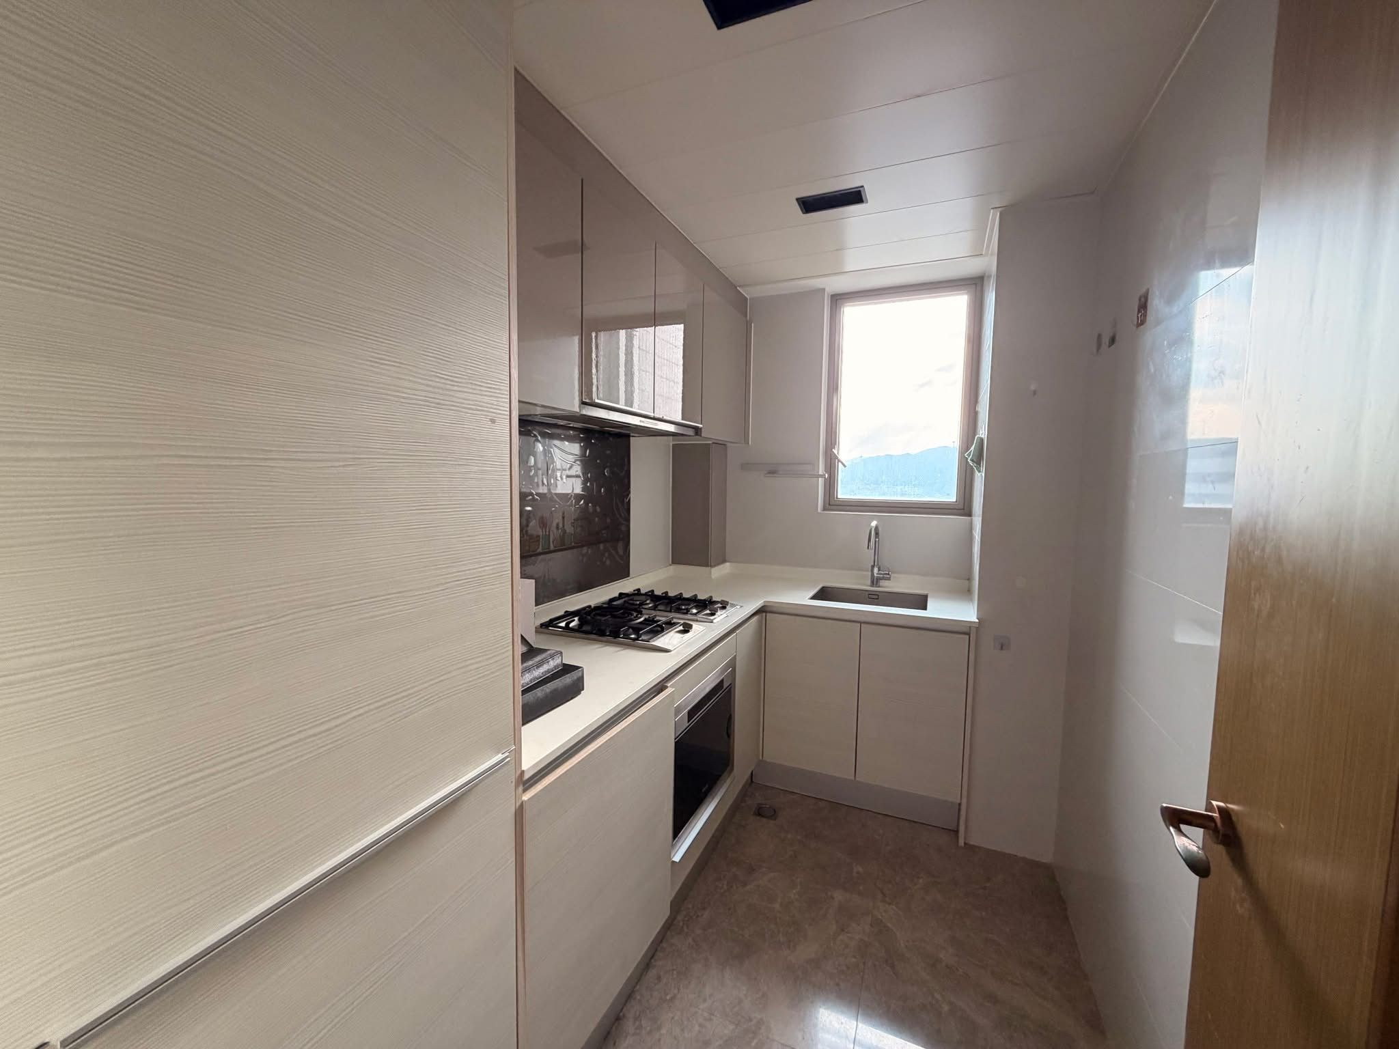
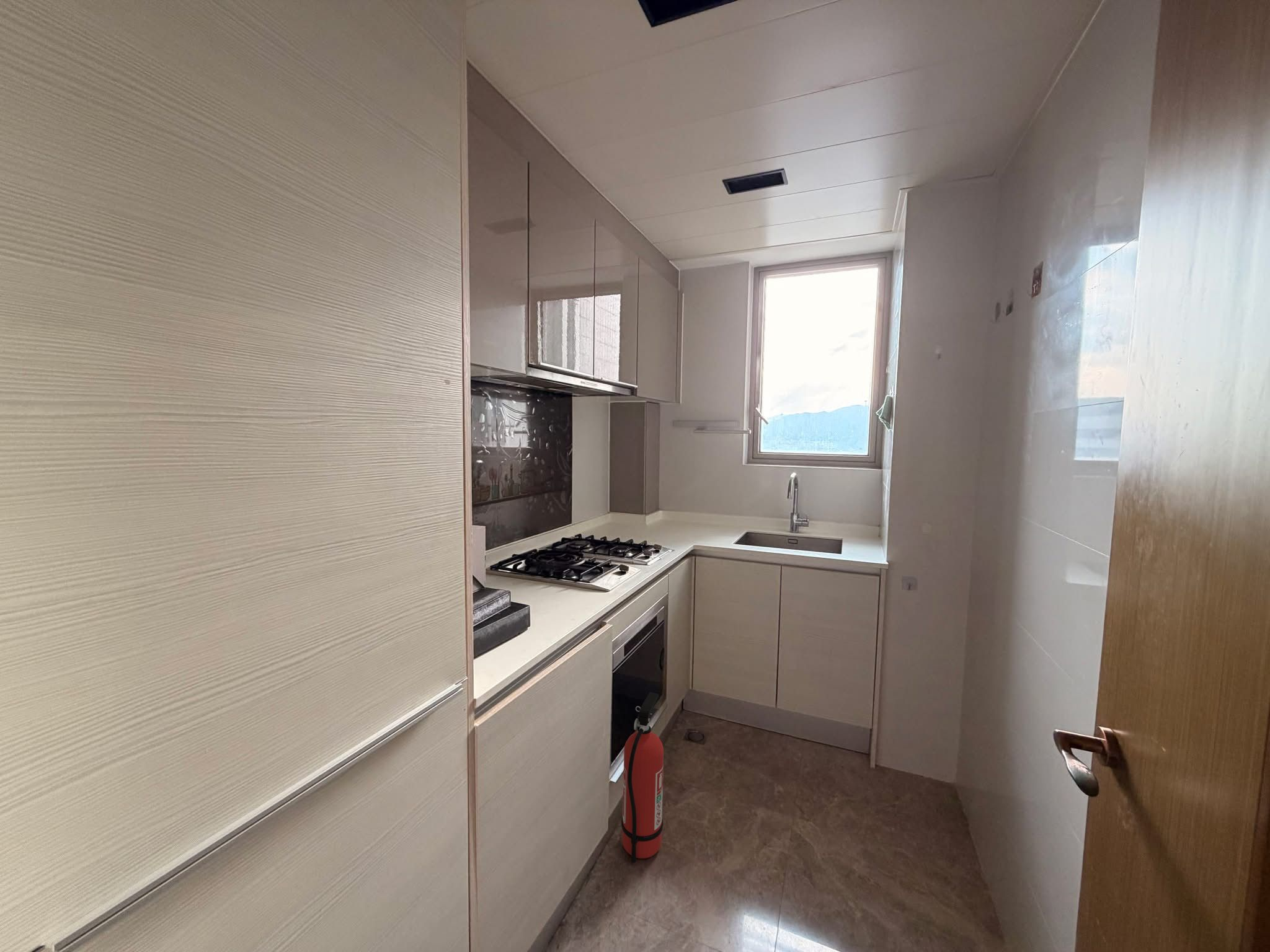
+ fire extinguisher (641, 780)
